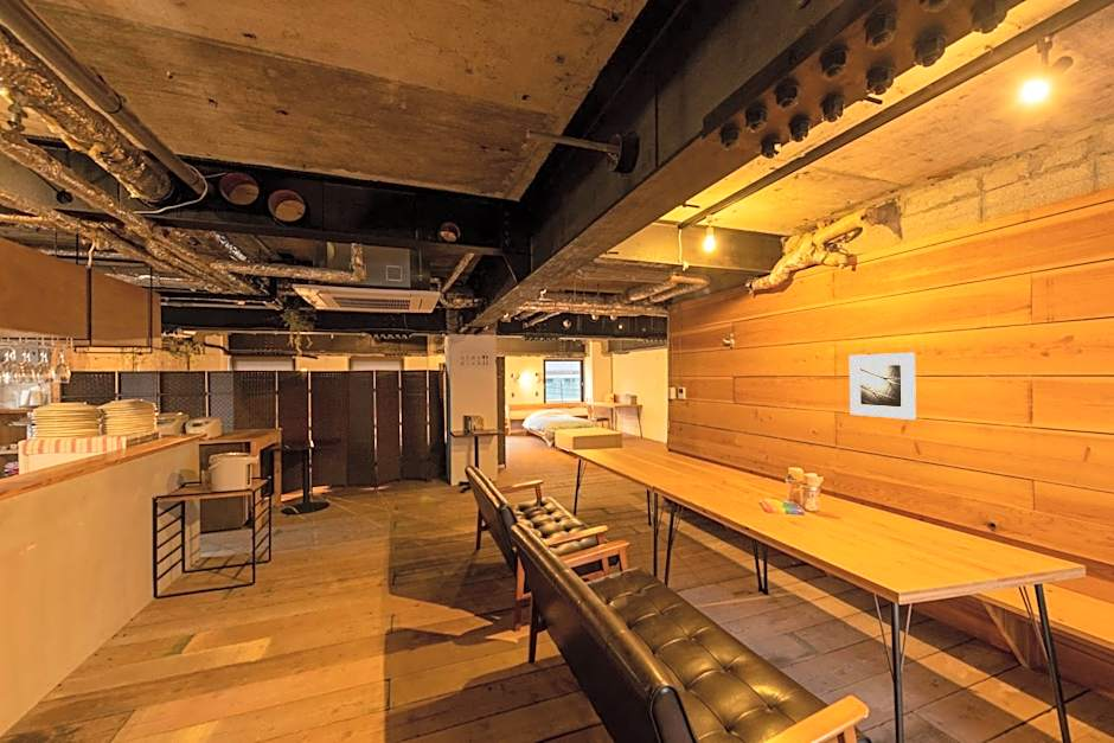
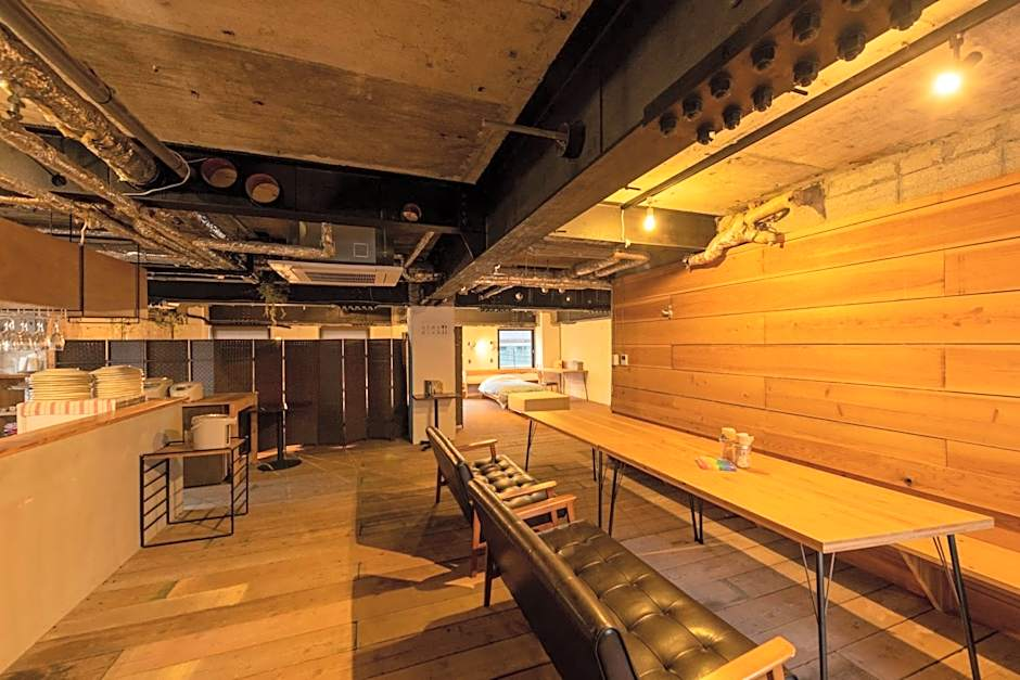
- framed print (881, 385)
